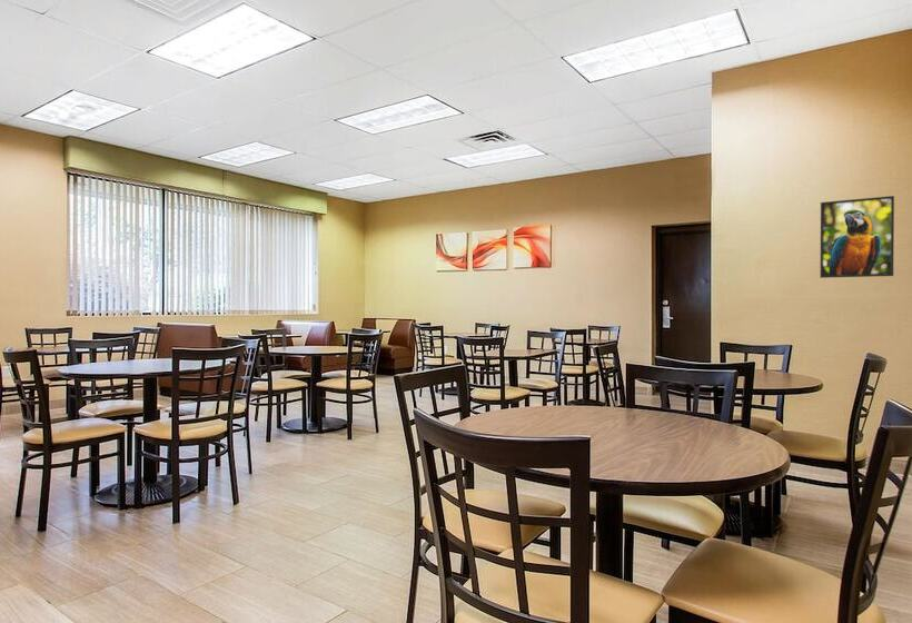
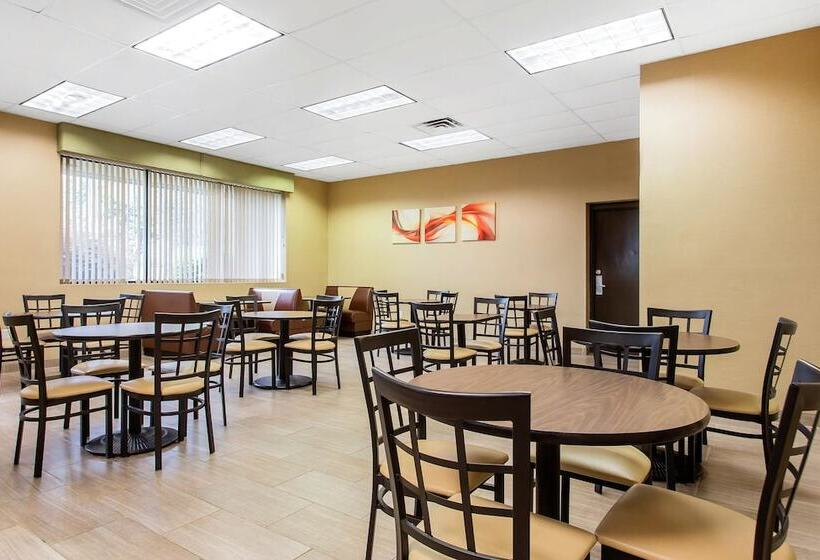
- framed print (855, 238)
